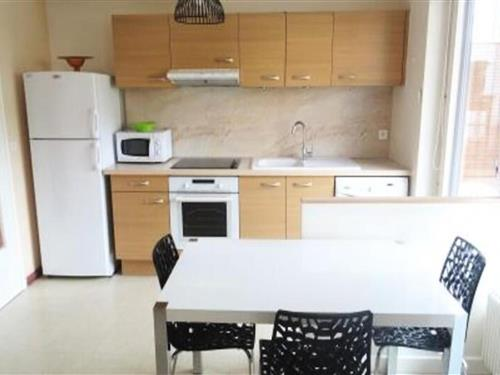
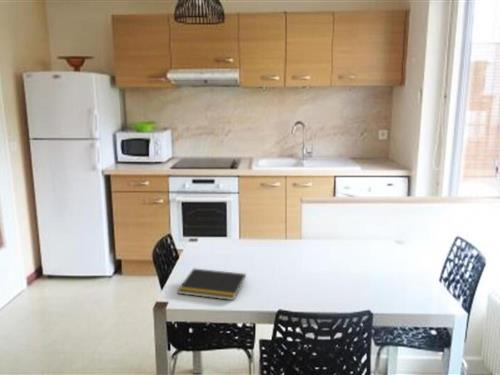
+ notepad (212, 283)
